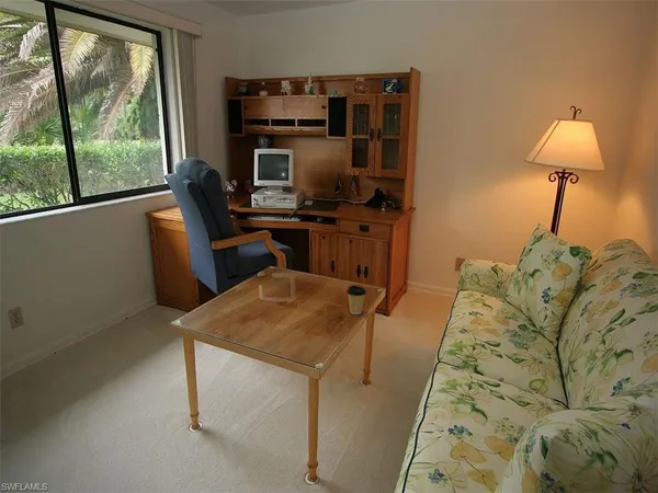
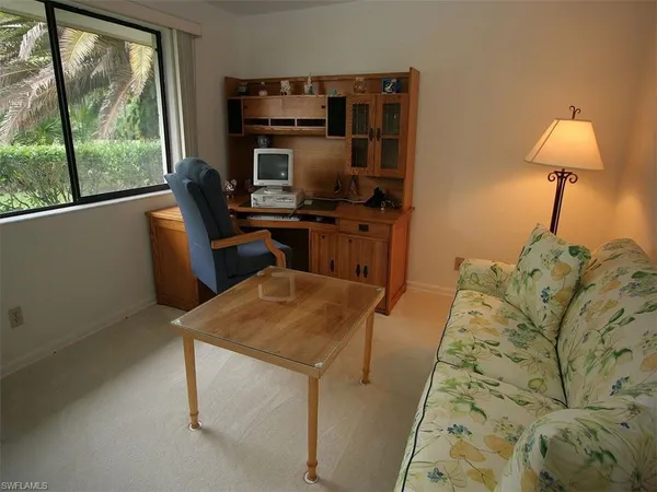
- coffee cup (355, 300)
